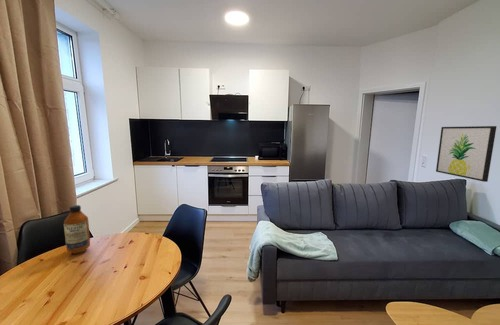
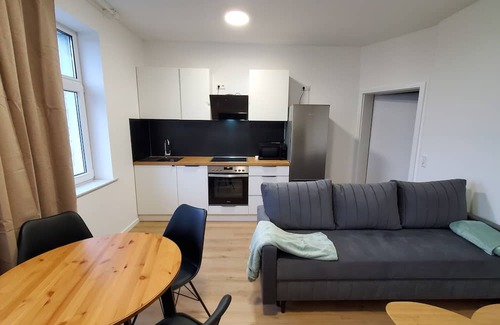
- bottle (77, 228)
- wall art (462, 151)
